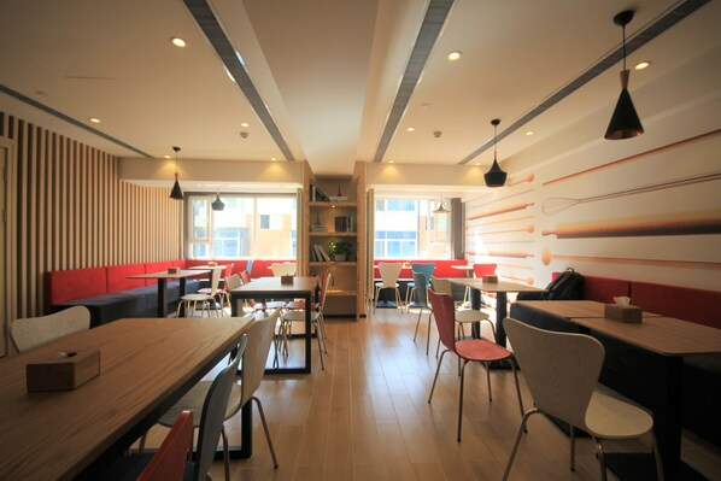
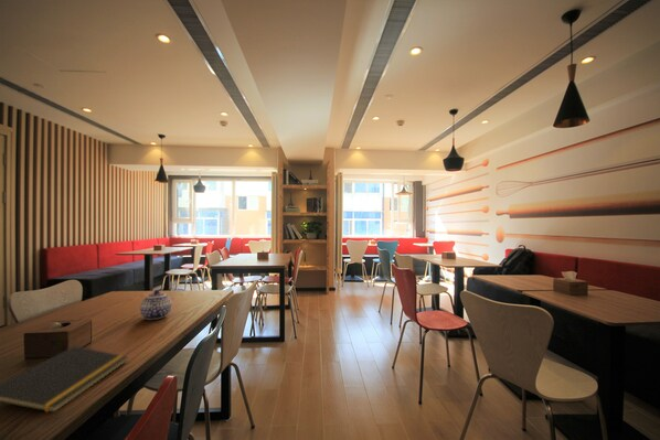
+ notepad (65, 374)
+ teapot (156, 303)
